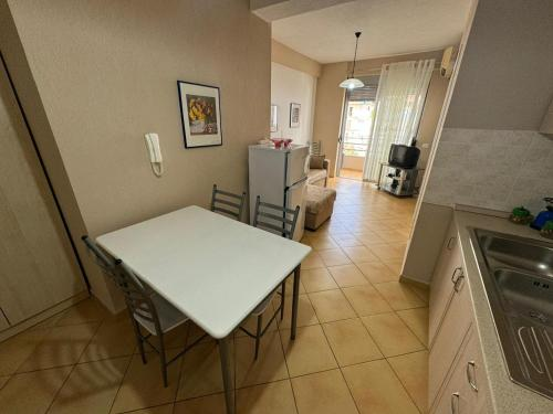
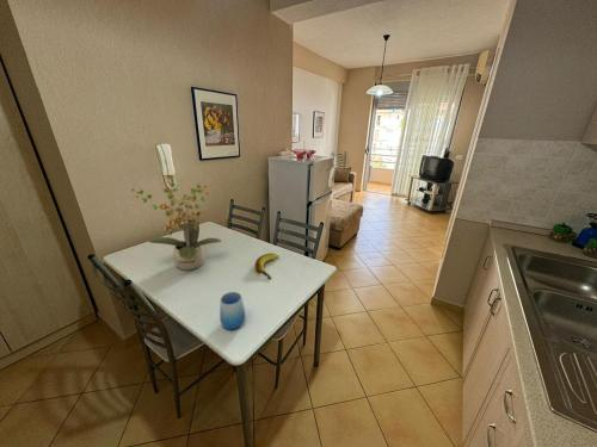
+ banana (269, 260)
+ potted plant (181, 225)
+ cup (232, 310)
